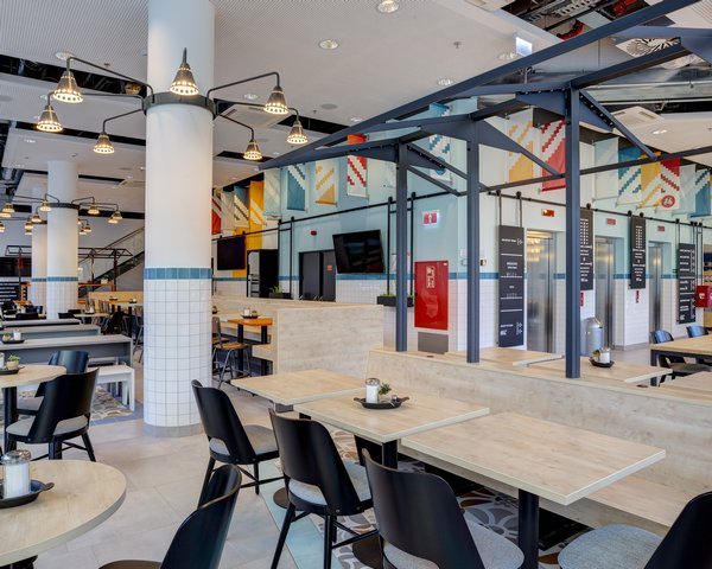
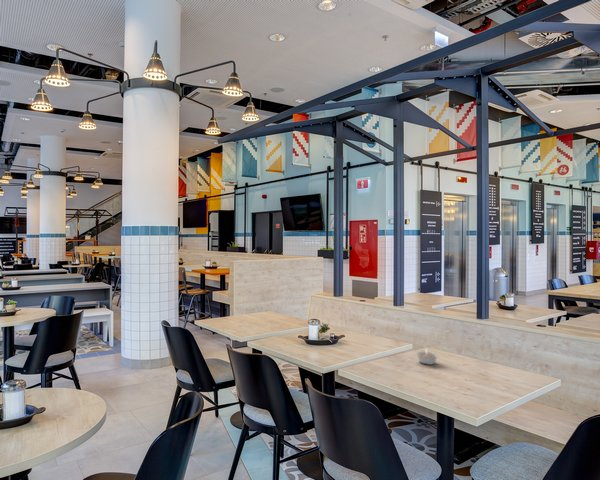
+ legume (426, 357)
